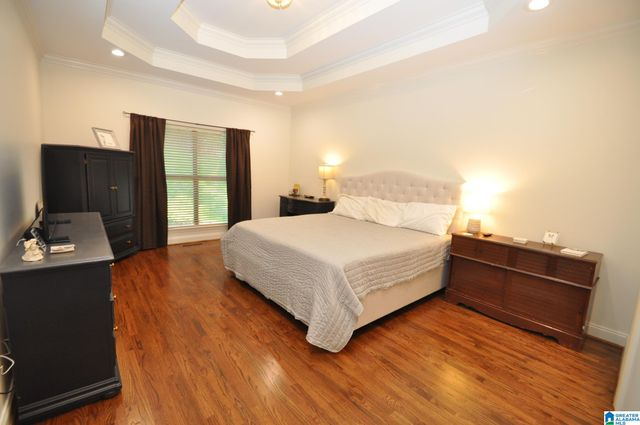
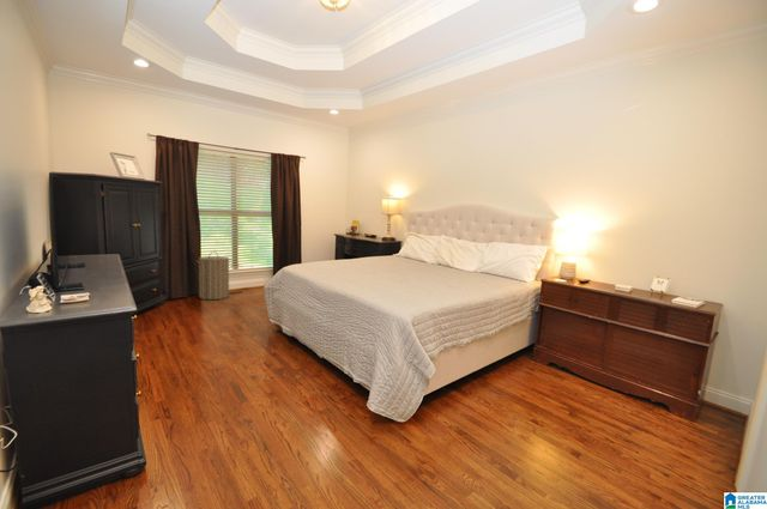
+ laundry hamper (213, 274)
